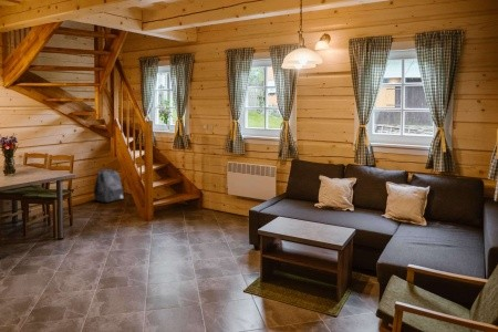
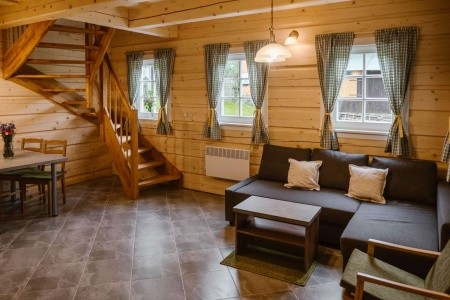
- backpack (108, 185)
